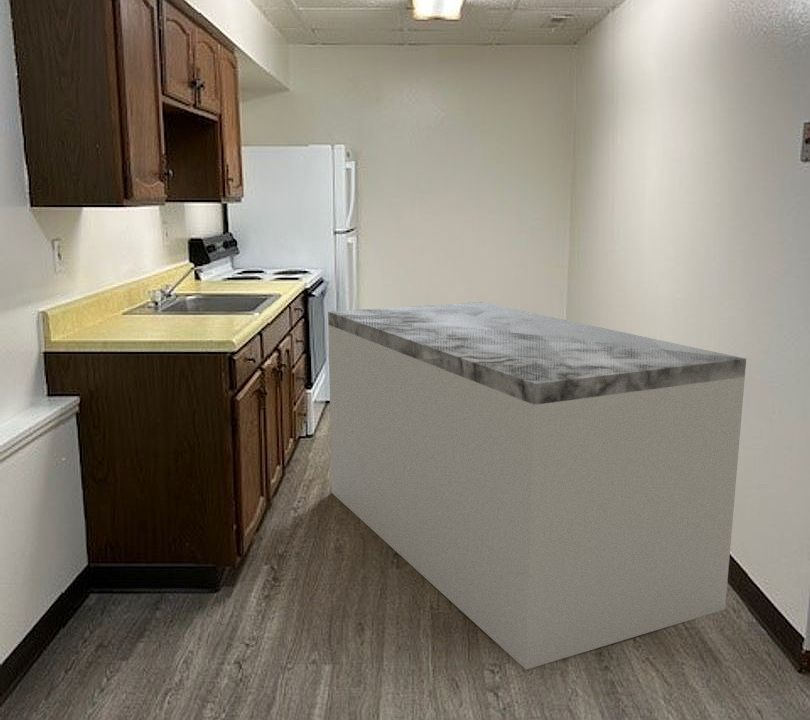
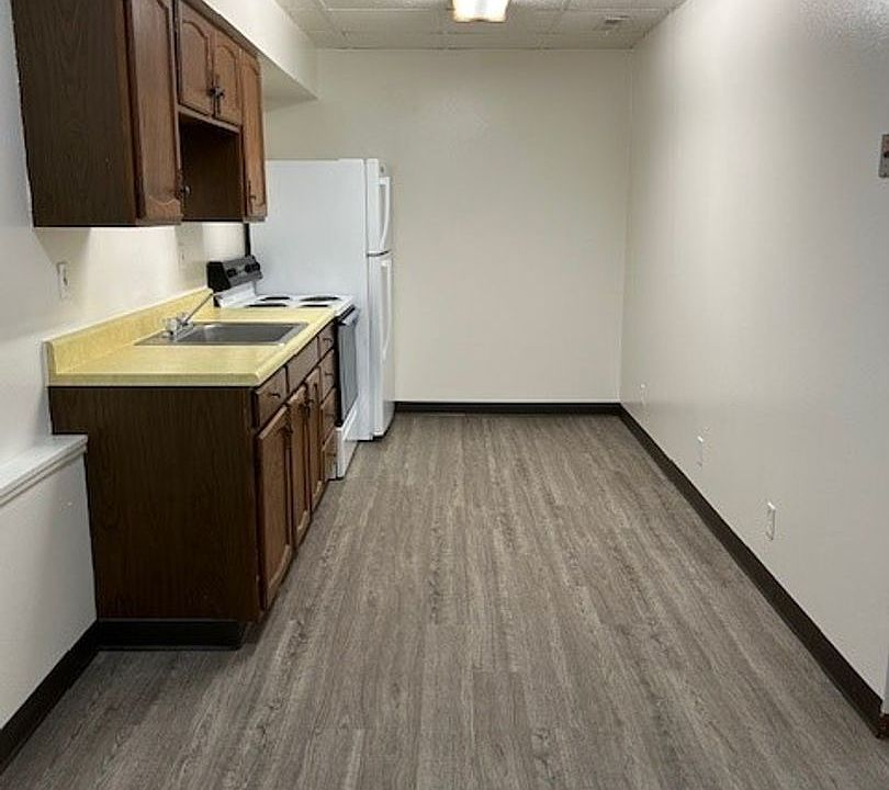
- dining table (497, 439)
